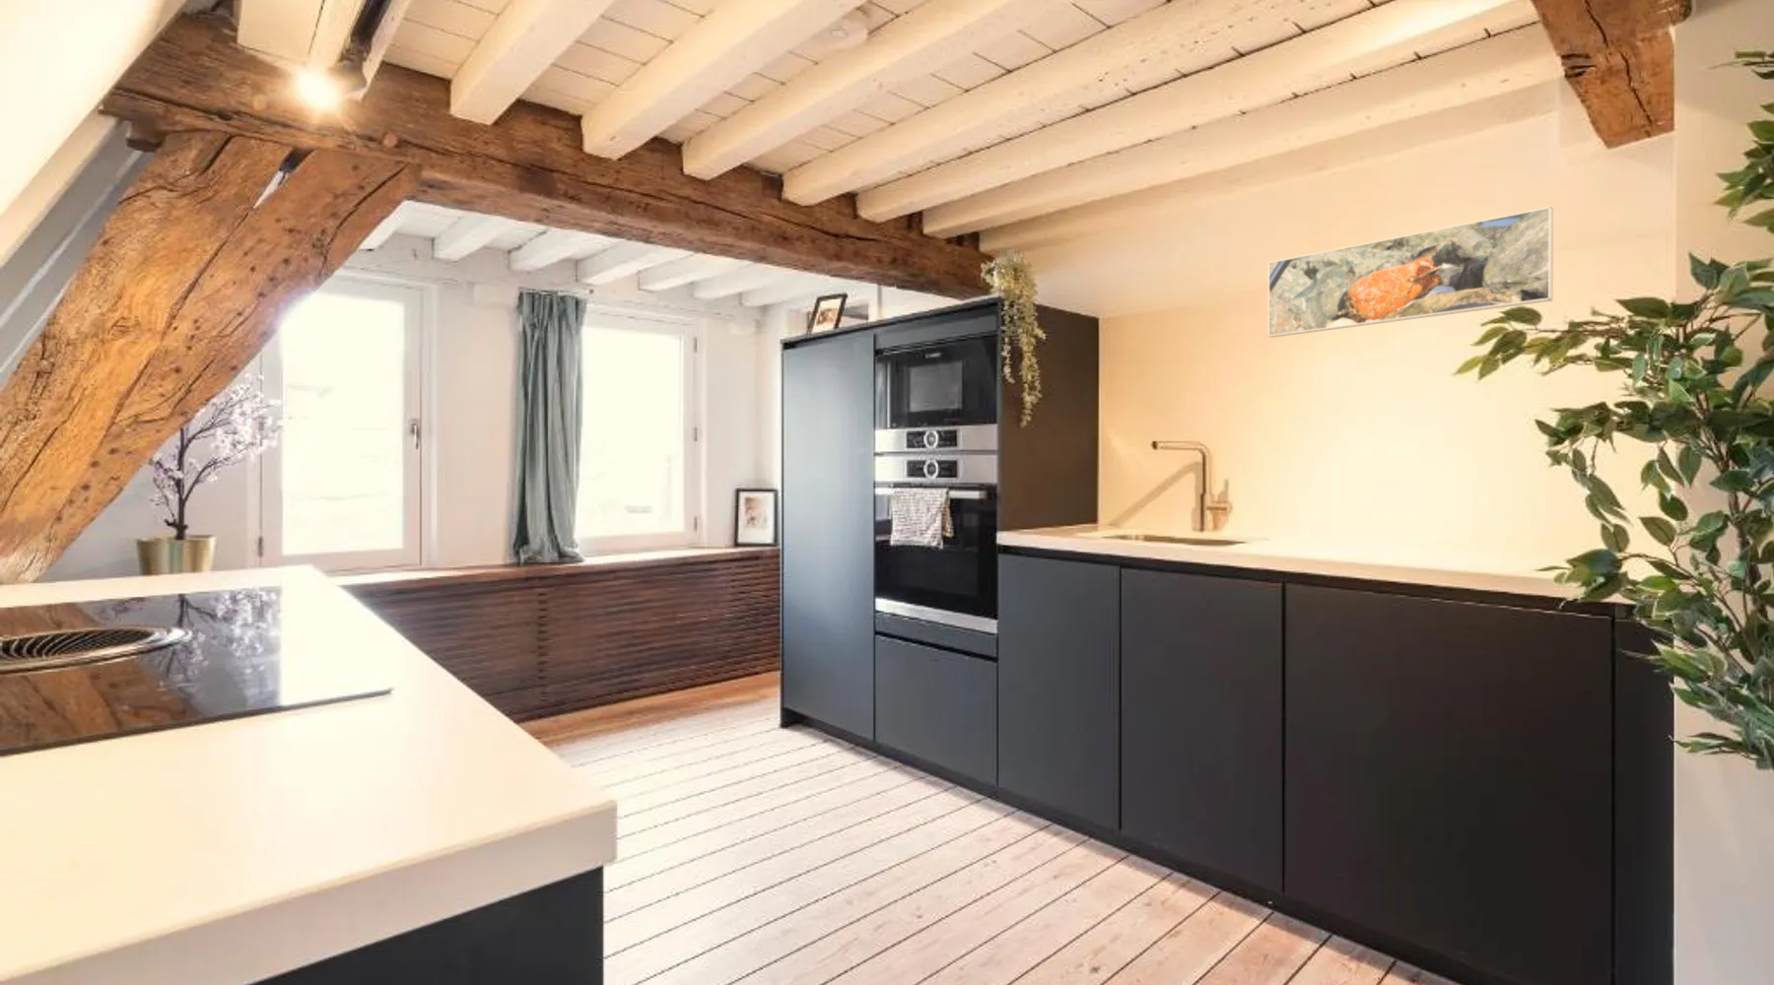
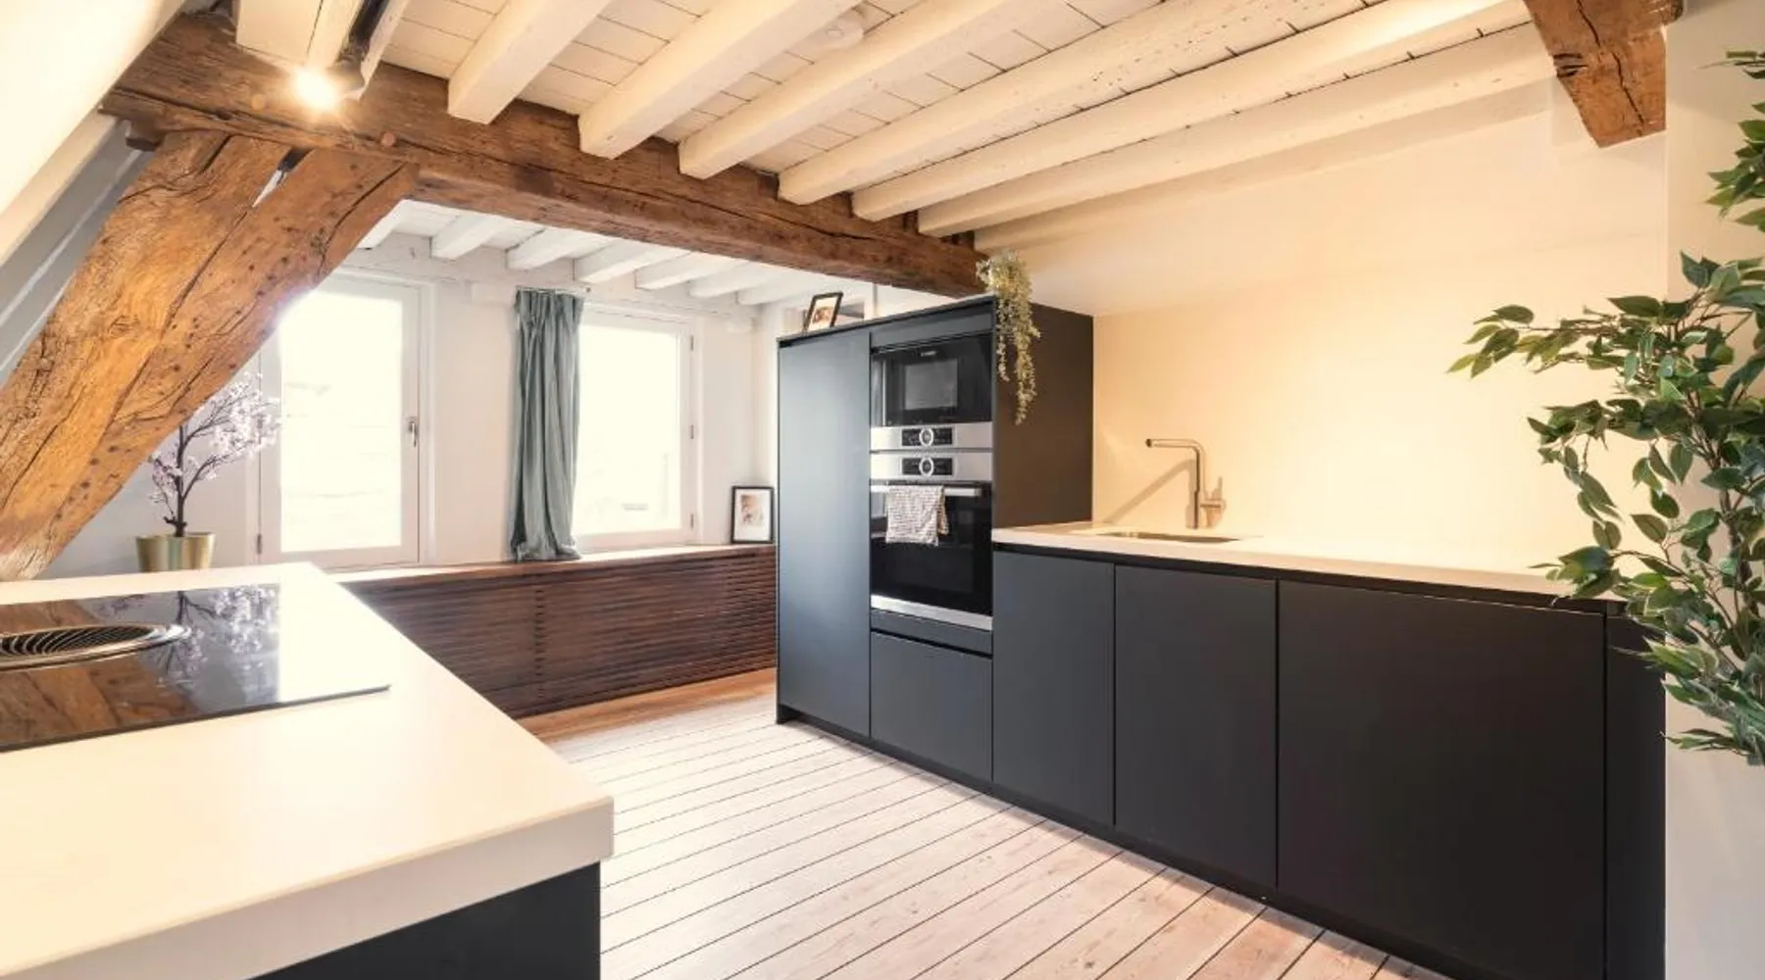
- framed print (1394, 279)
